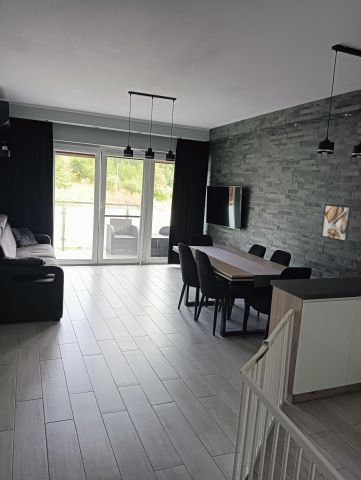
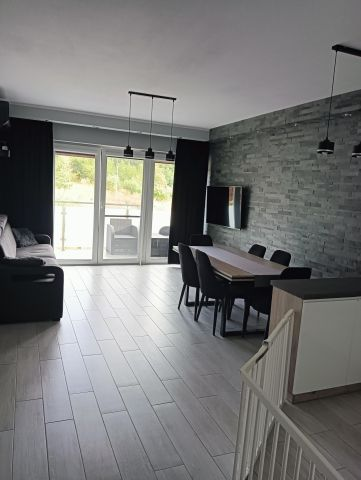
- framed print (335, 222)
